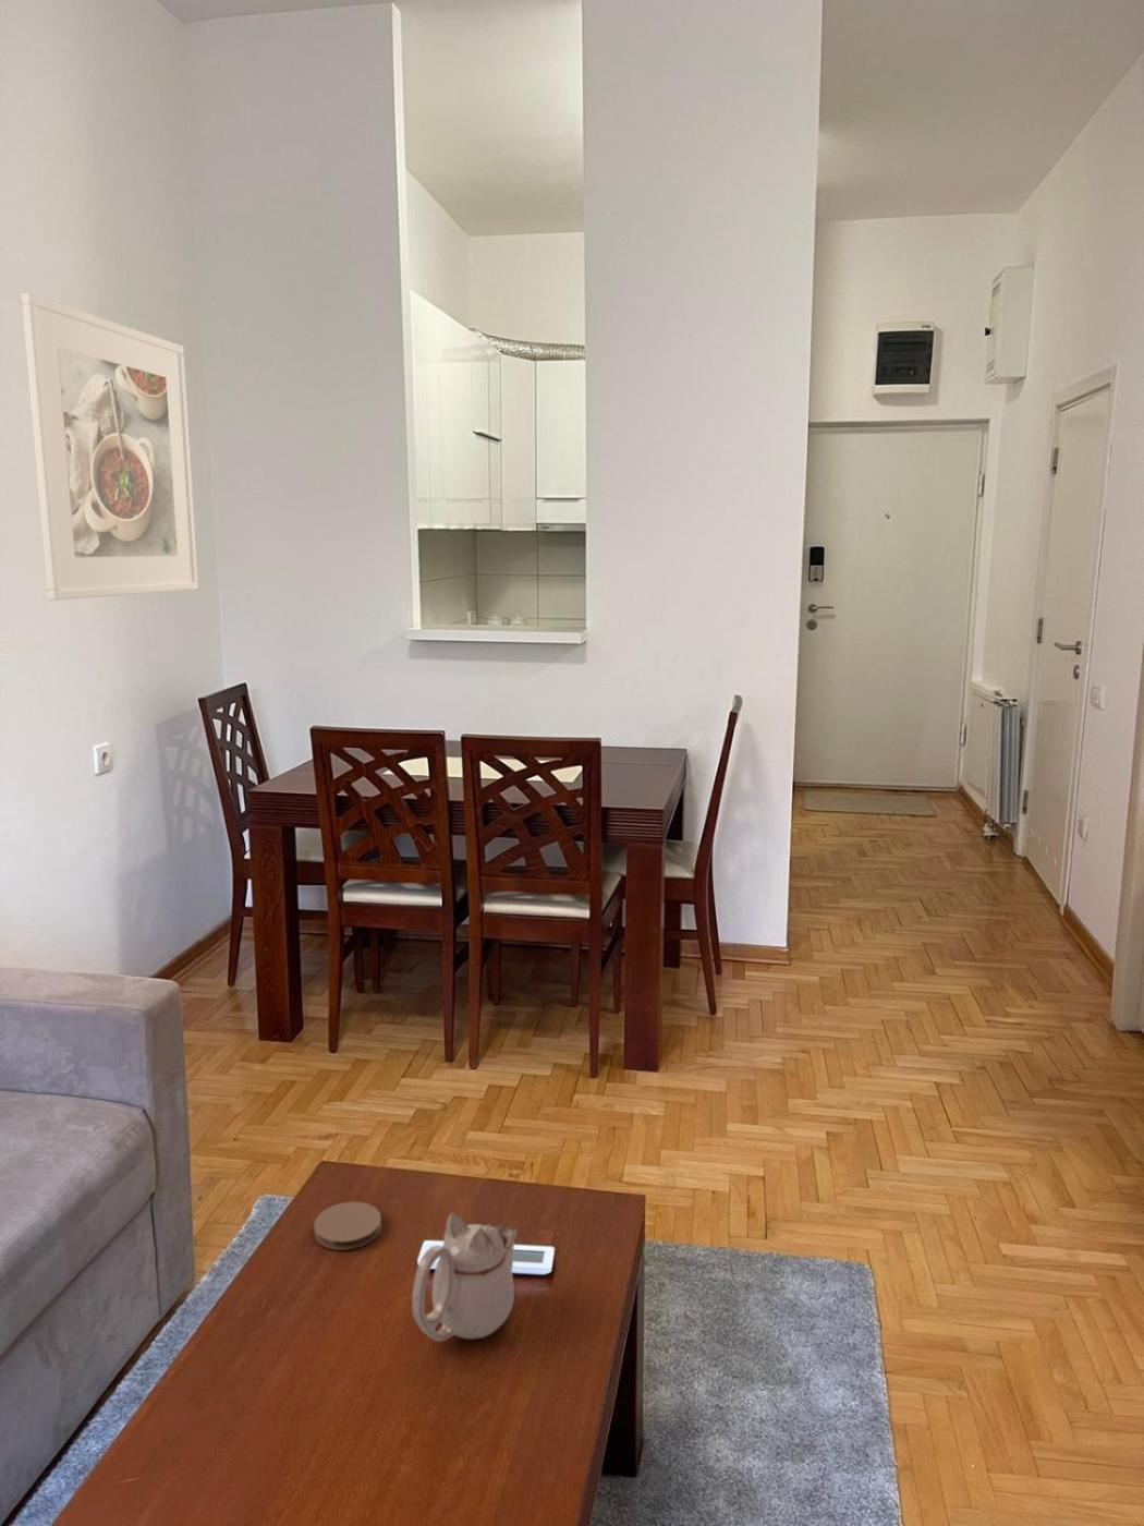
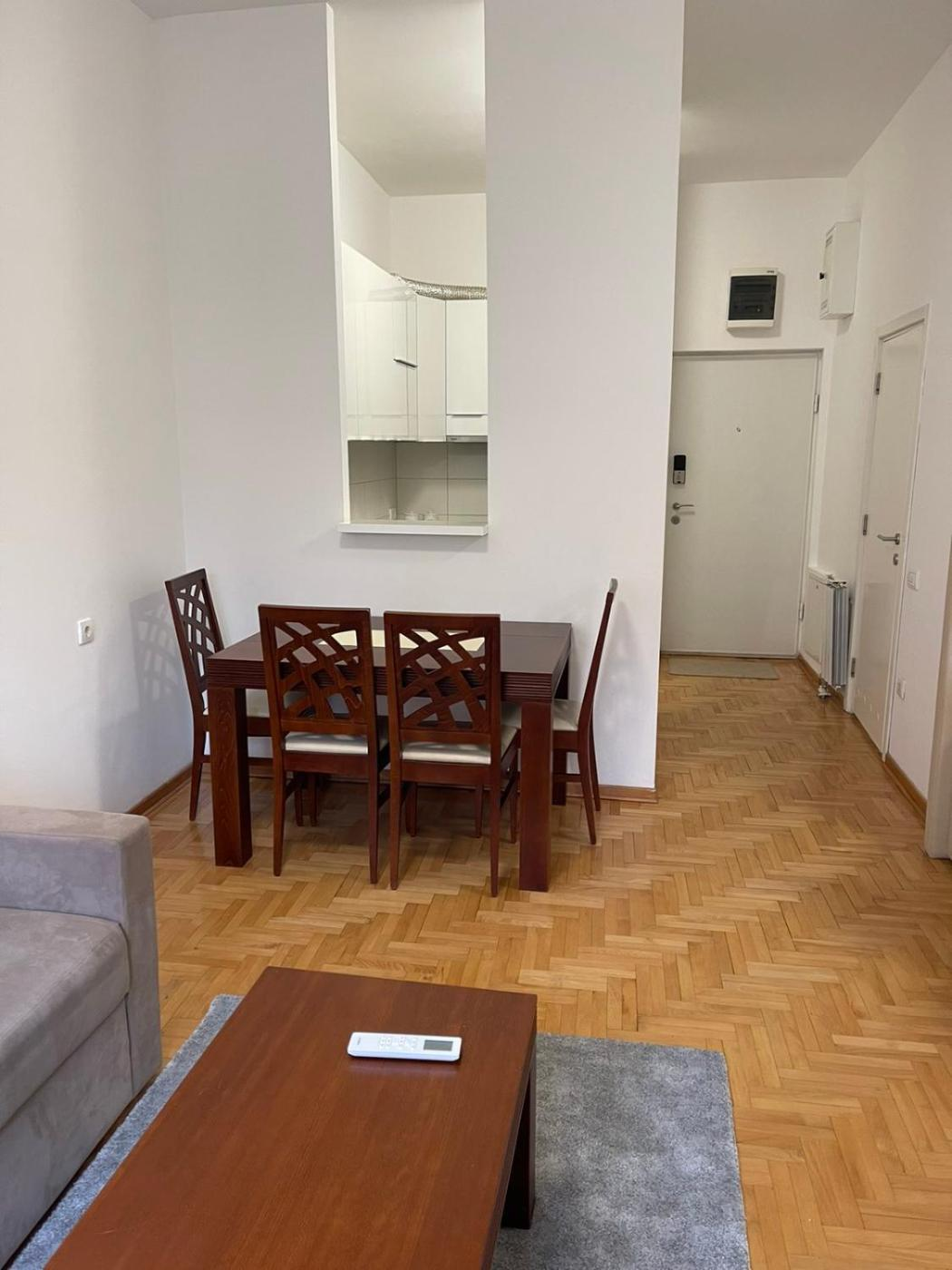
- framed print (121, 461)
- teapot (467, 1274)
- coaster (347, 1226)
